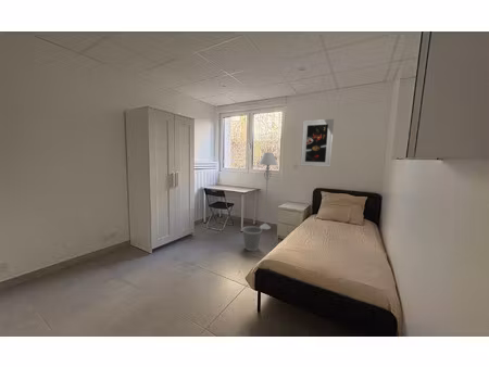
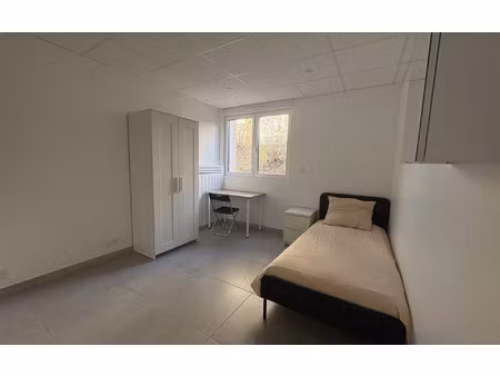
- floor lamp (266, 191)
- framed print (316, 143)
- wastebasket (251, 238)
